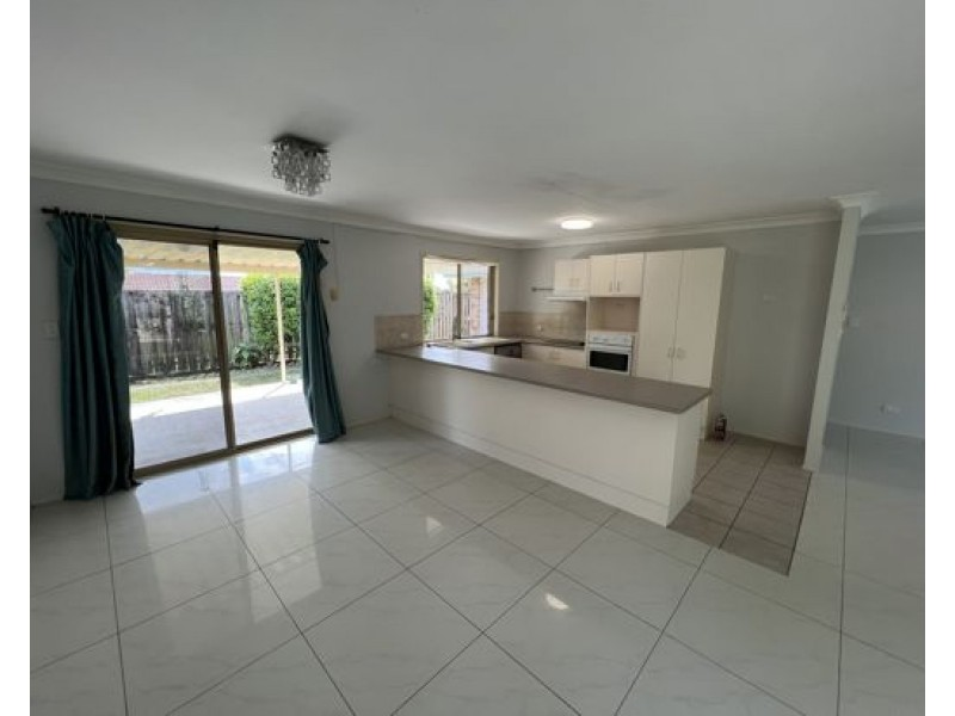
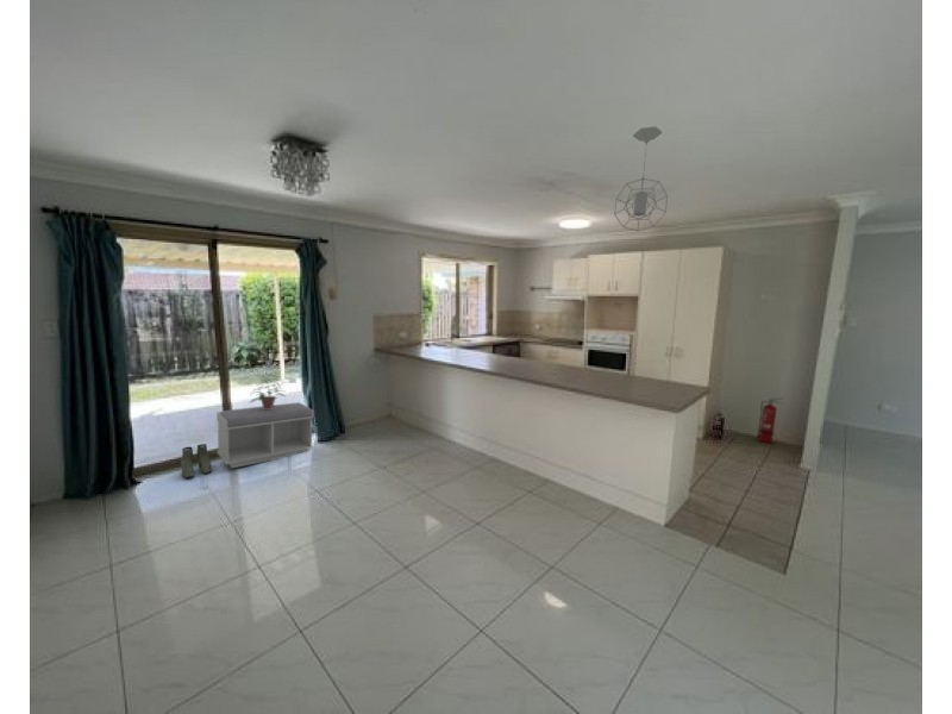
+ fire extinguisher (770, 419)
+ bench (267, 432)
+ boots (199, 459)
+ pendant light (643, 182)
+ potted plant (267, 392)
